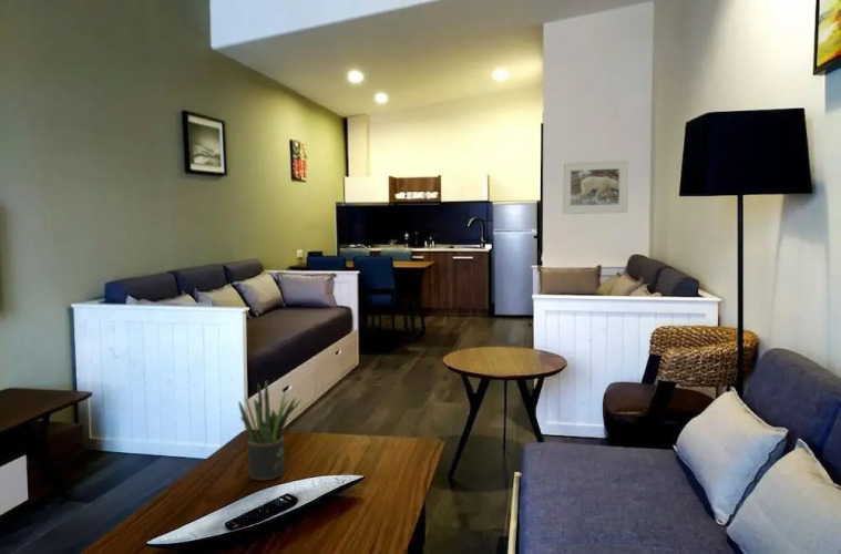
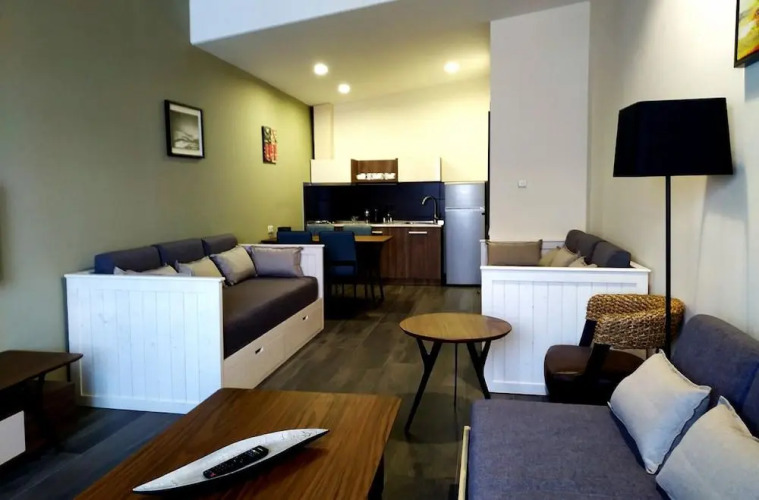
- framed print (594, 187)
- potted plant (270, 428)
